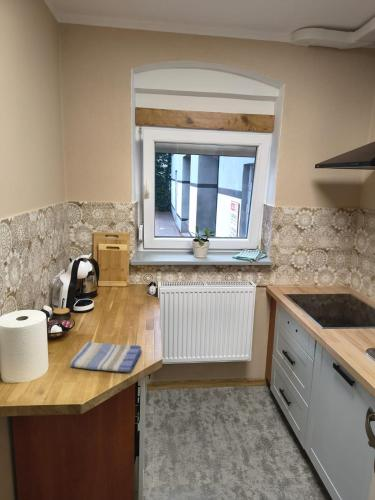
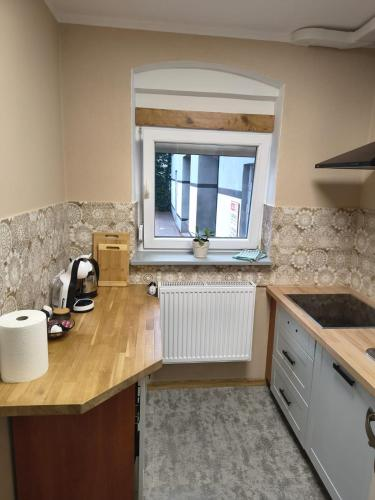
- dish towel (107, 355)
